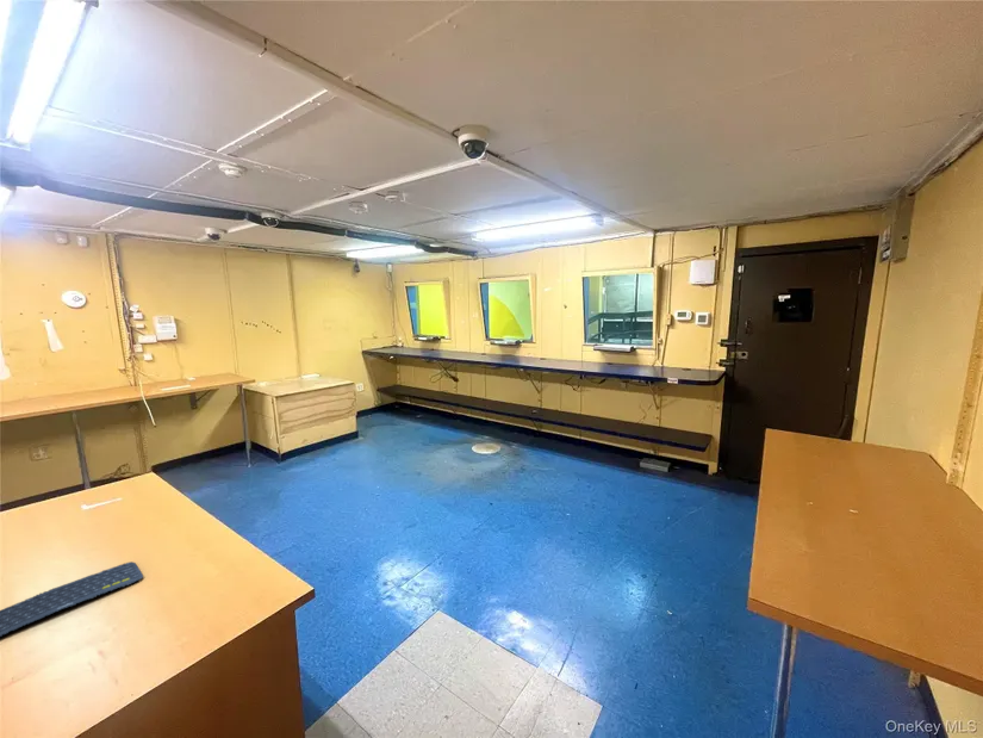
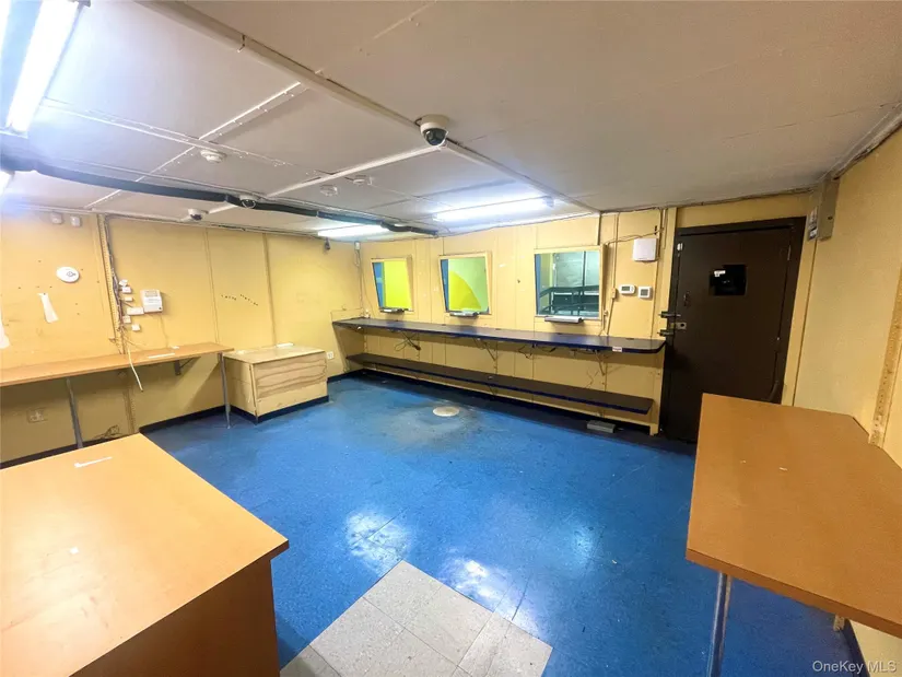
- keyboard (63, 596)
